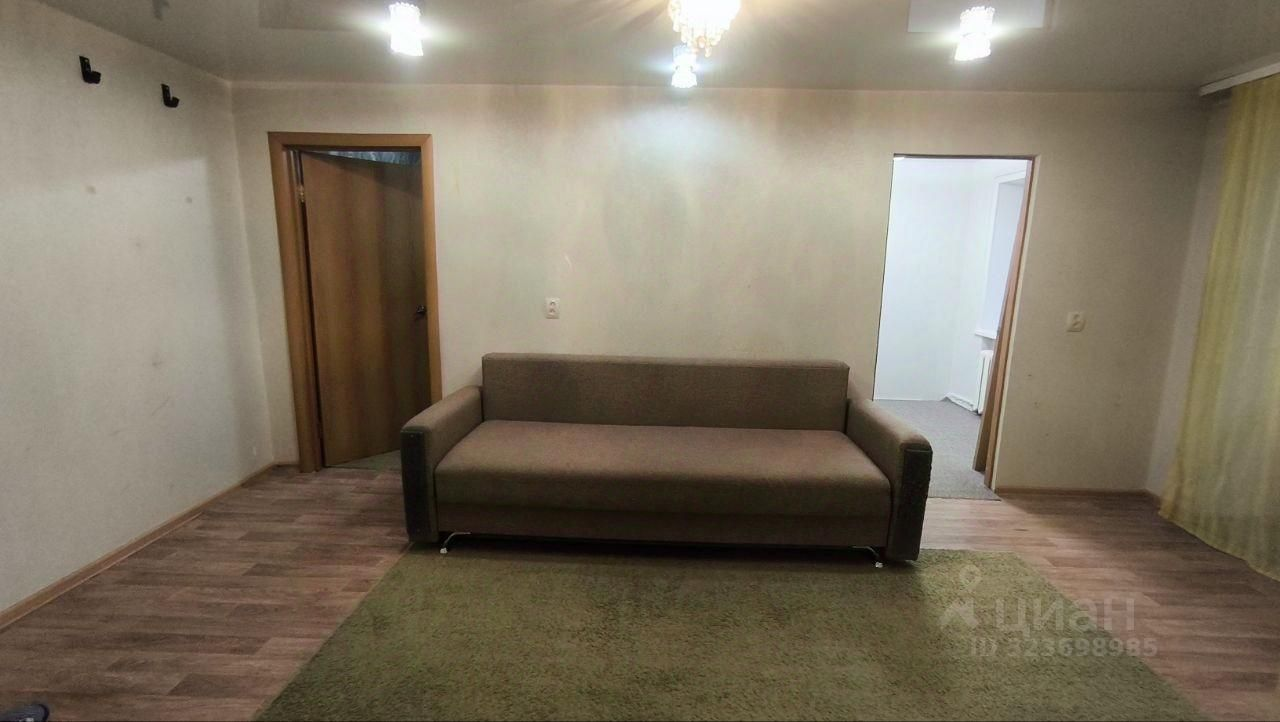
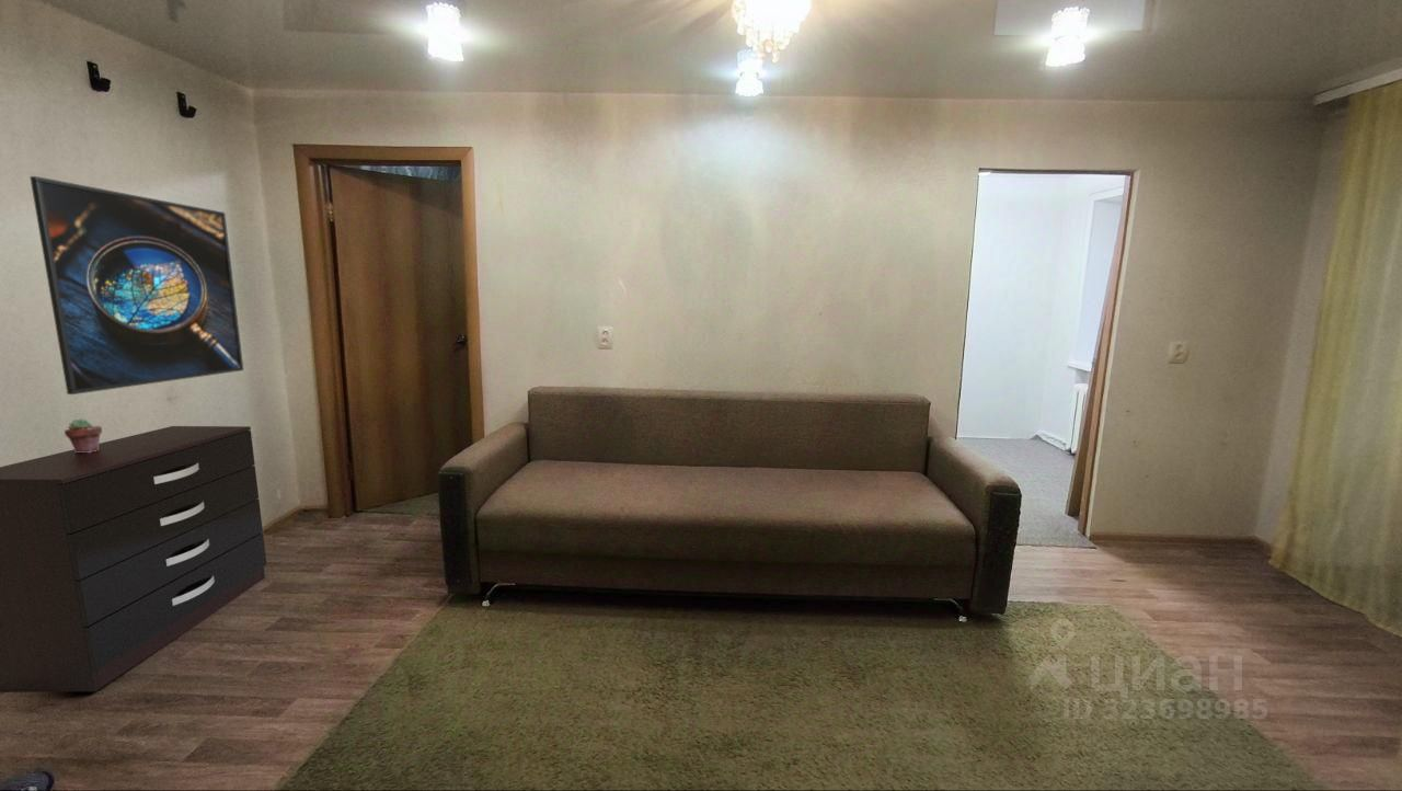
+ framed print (156, 290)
+ potted succulent (83, 434)
+ dresser (145, 539)
